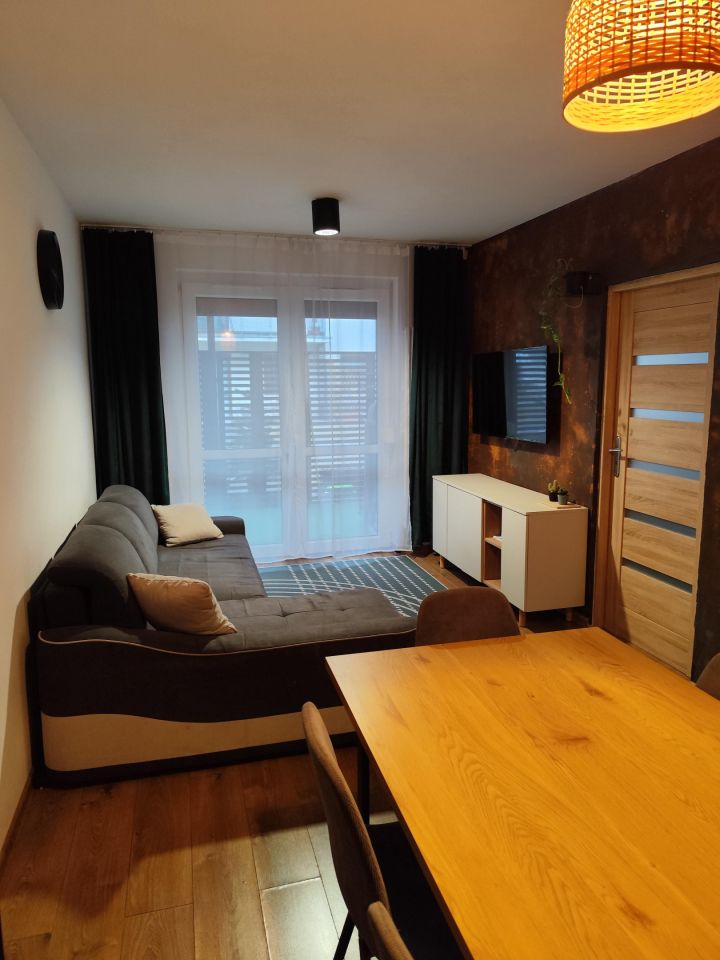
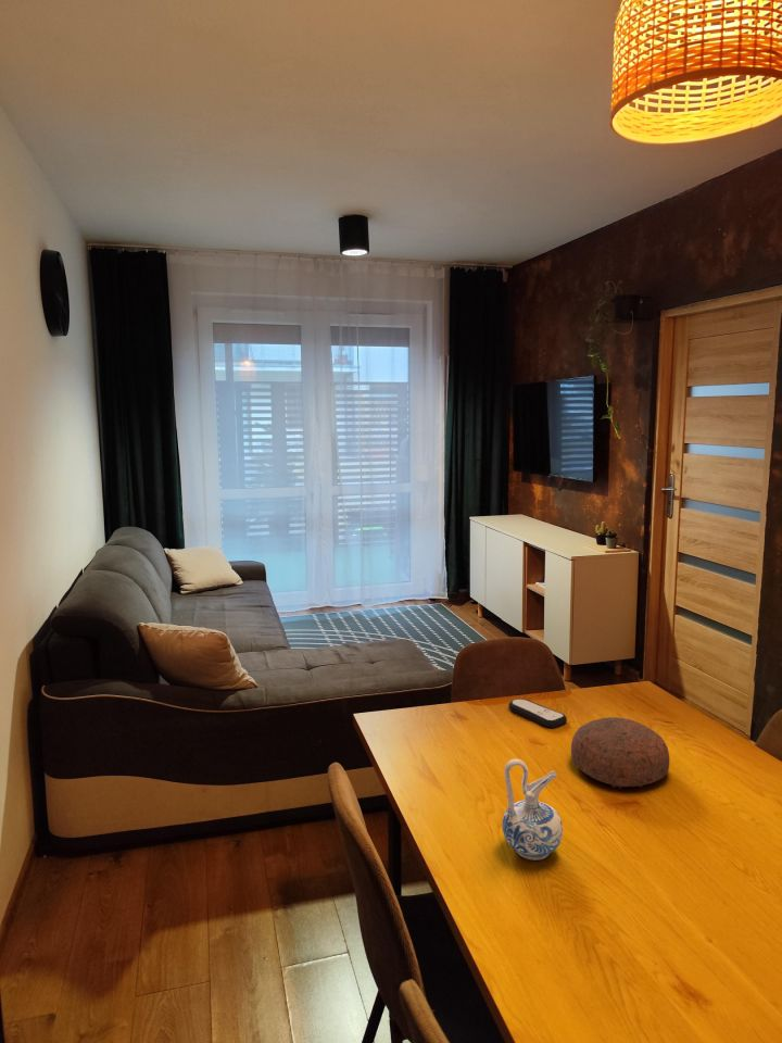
+ remote control (535, 712)
+ decorative bowl (619, 747)
+ ceramic pitcher (532, 804)
